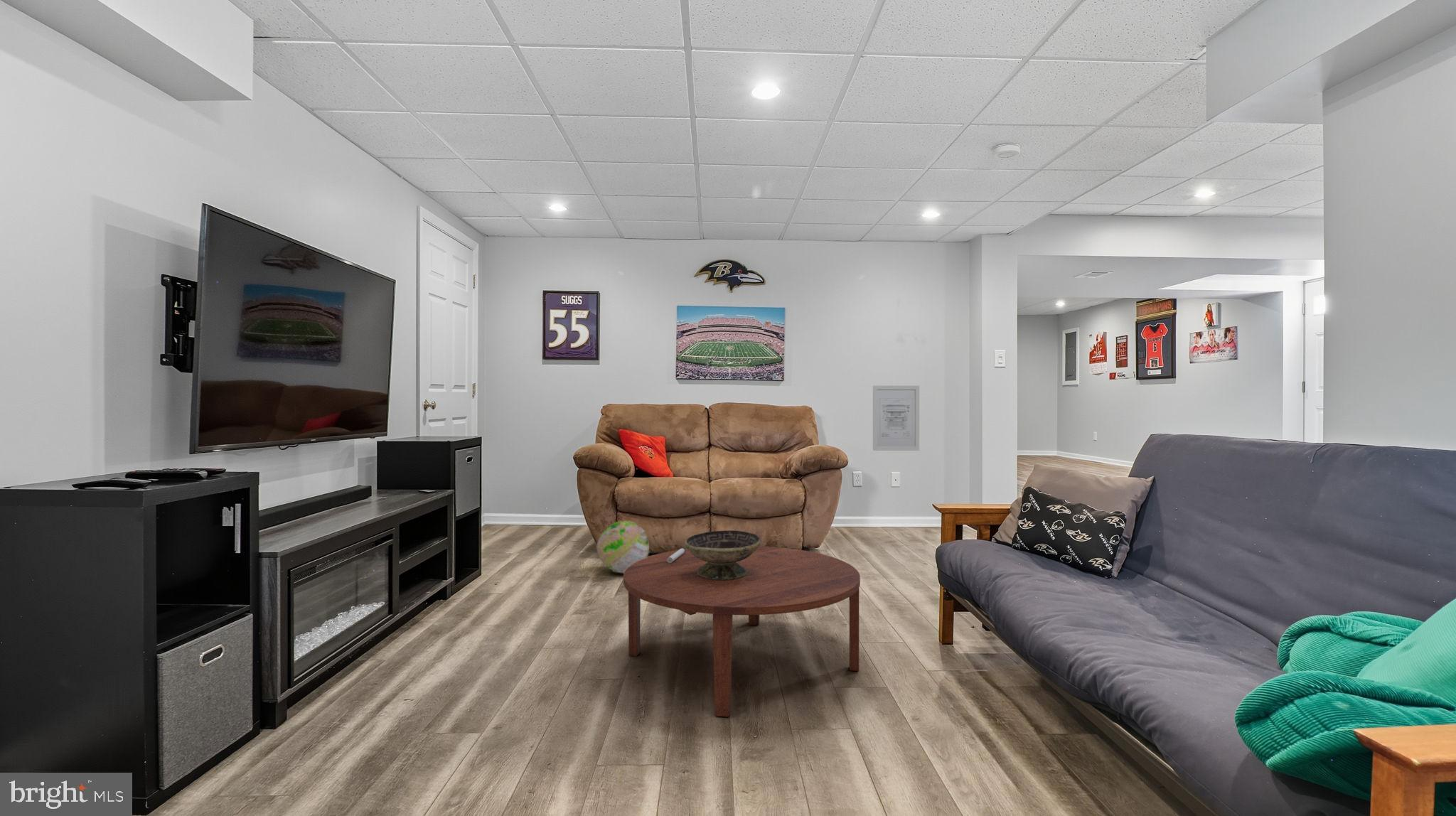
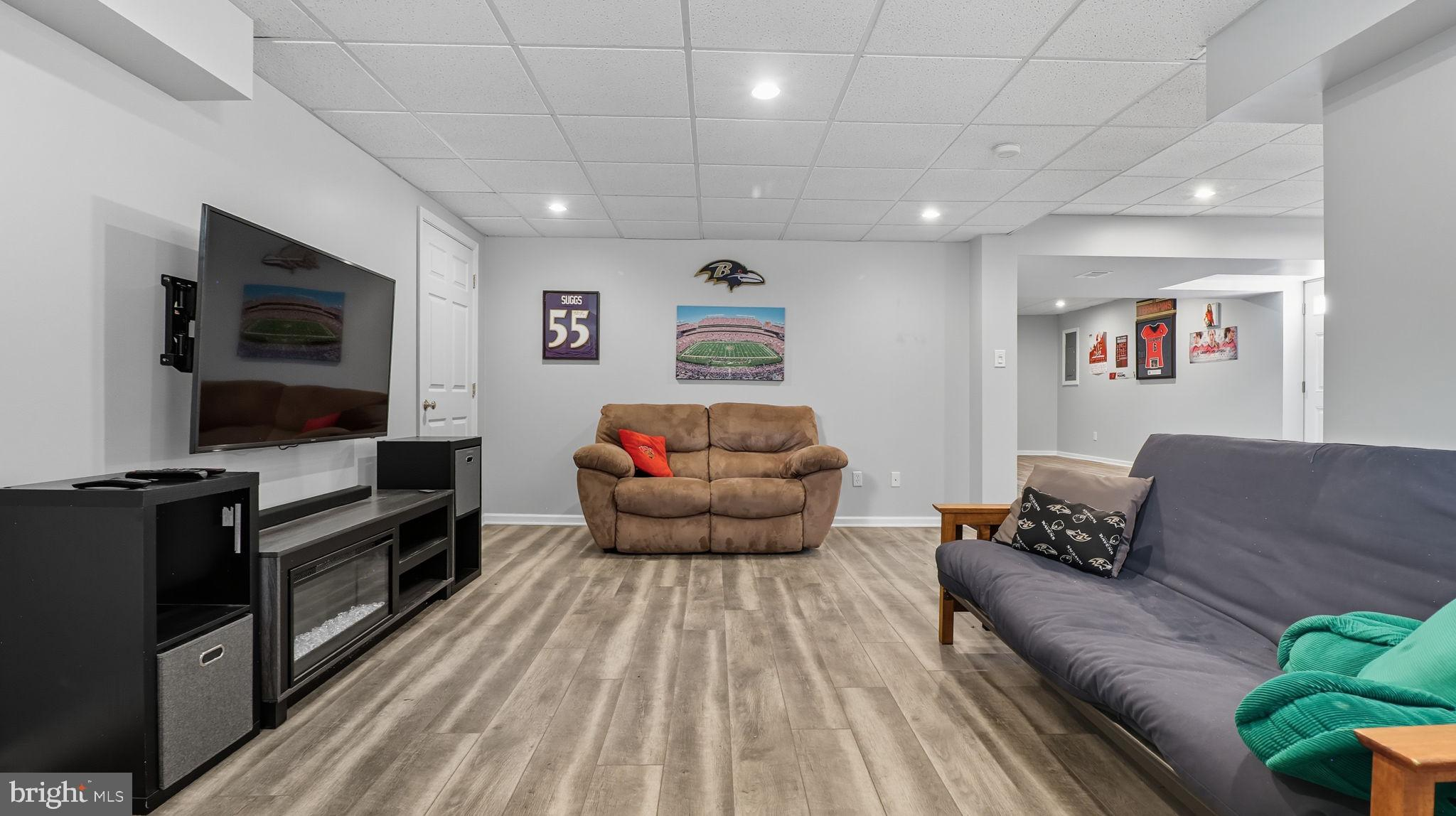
- decorative ball (623, 546)
- candle (677, 554)
- decorative bowl (722, 554)
- wall art (896, 418)
- coffee table (741, 614)
